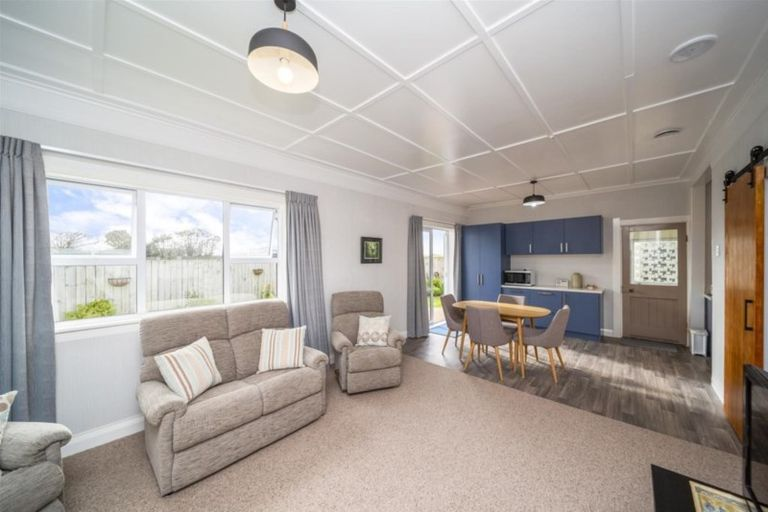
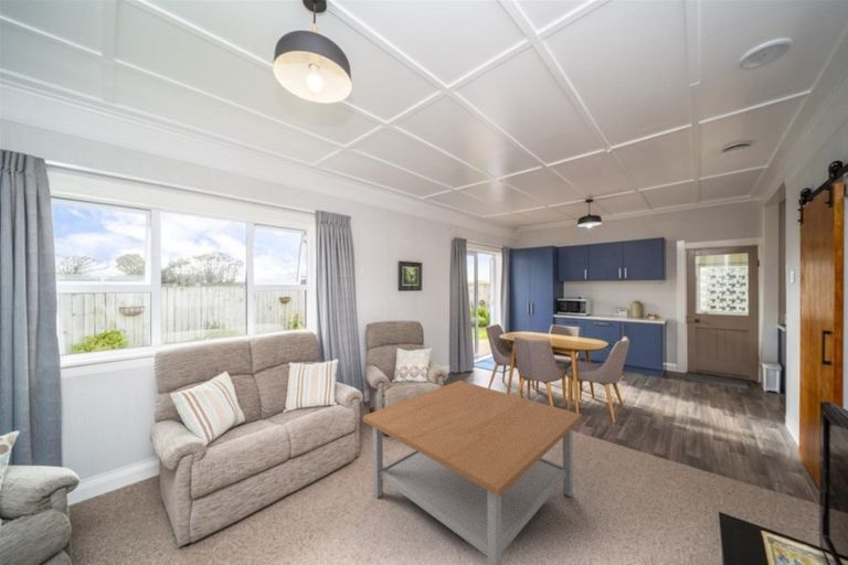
+ coffee table (473, 455)
